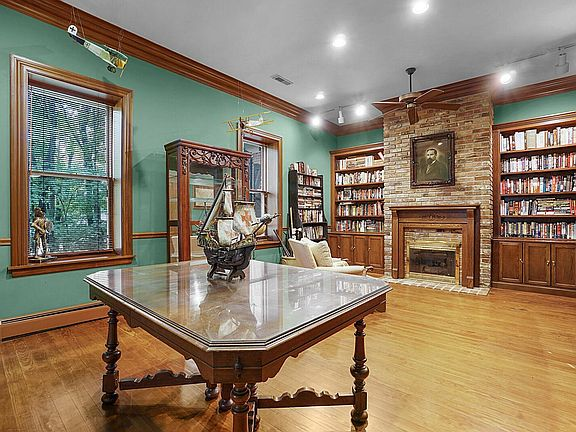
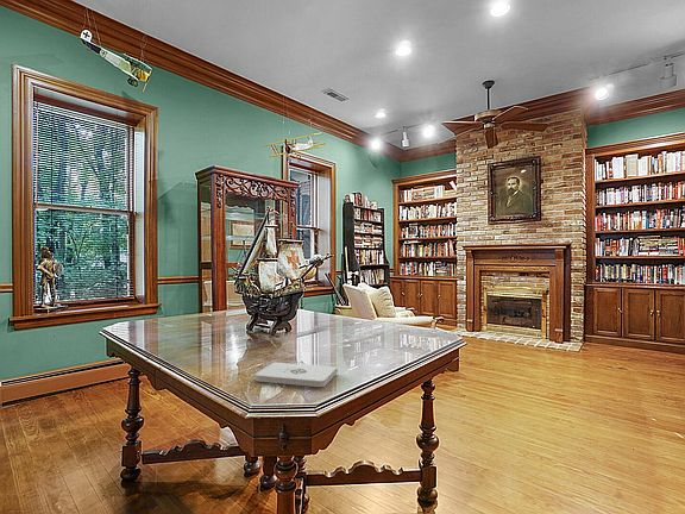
+ notepad (296, 374)
